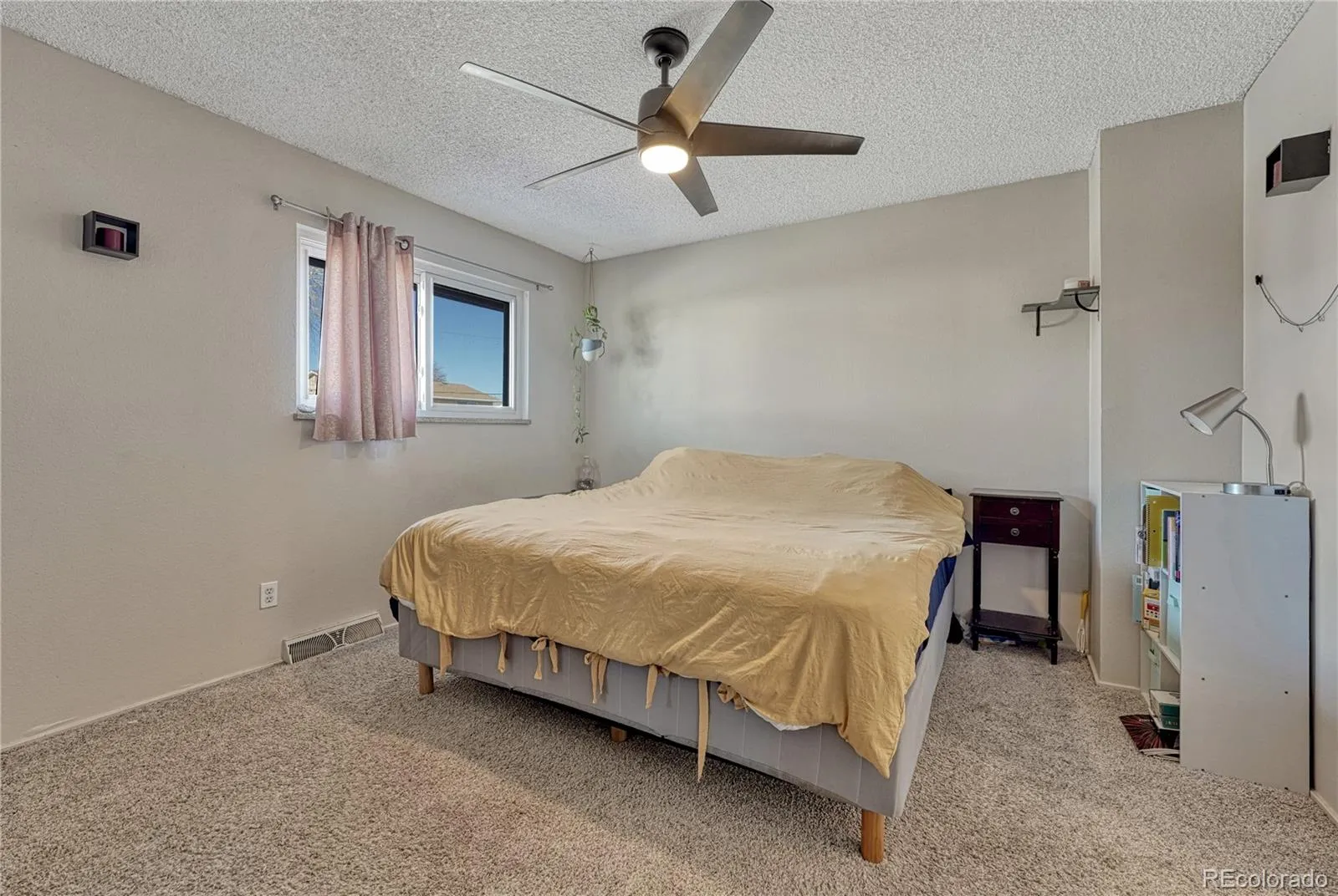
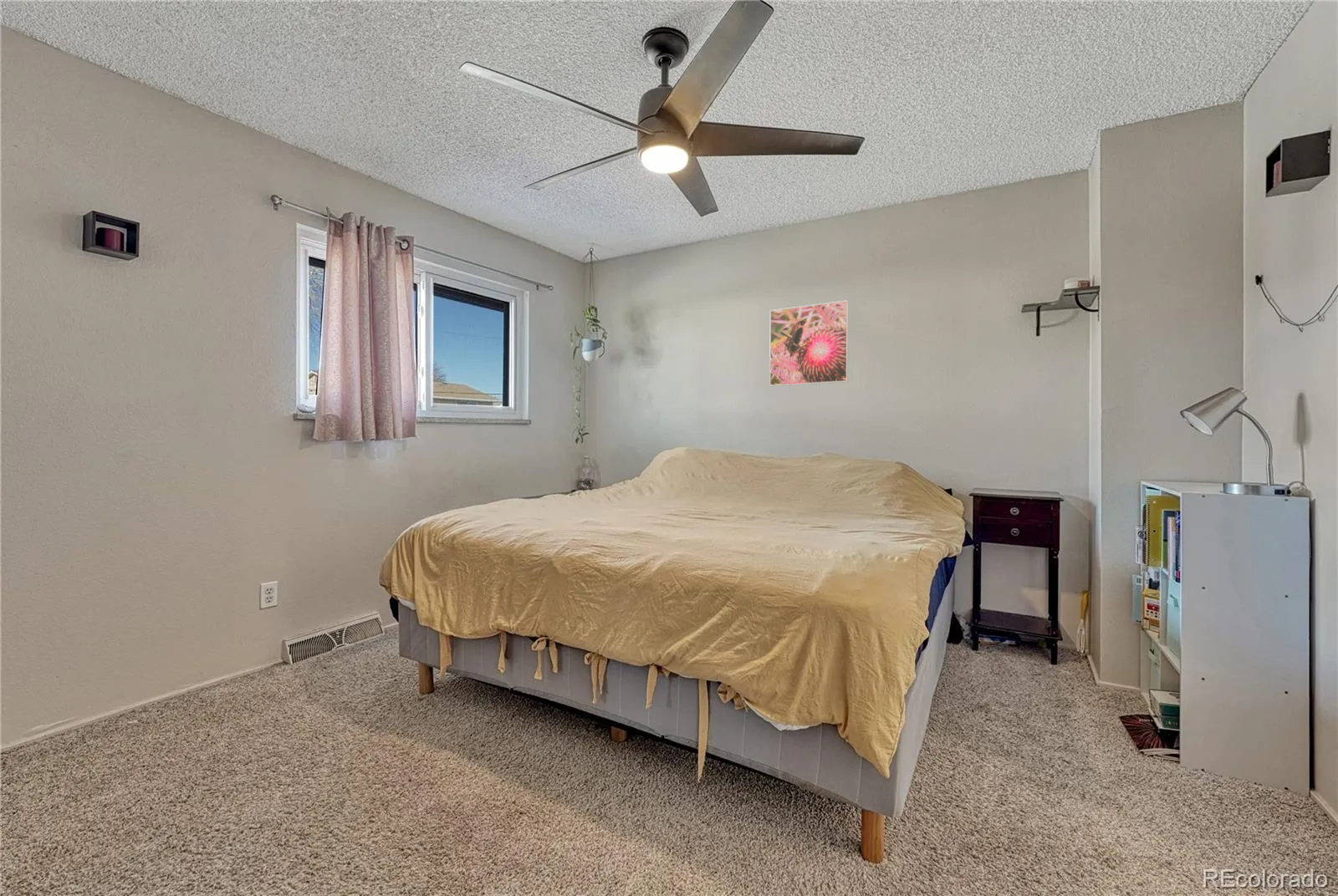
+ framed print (807, 344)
